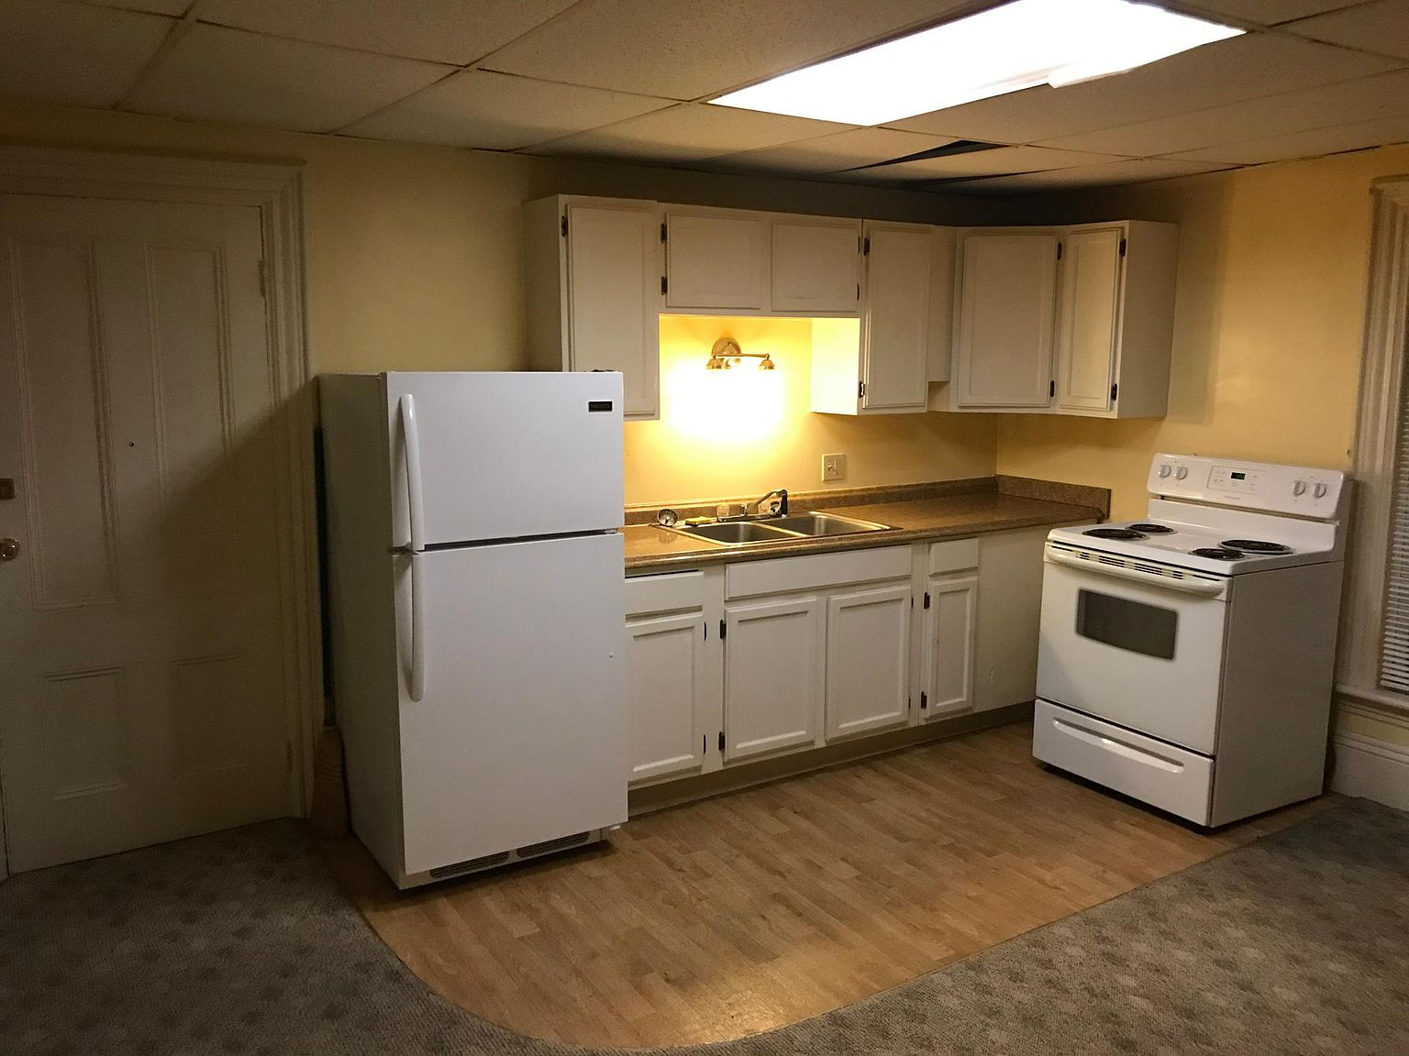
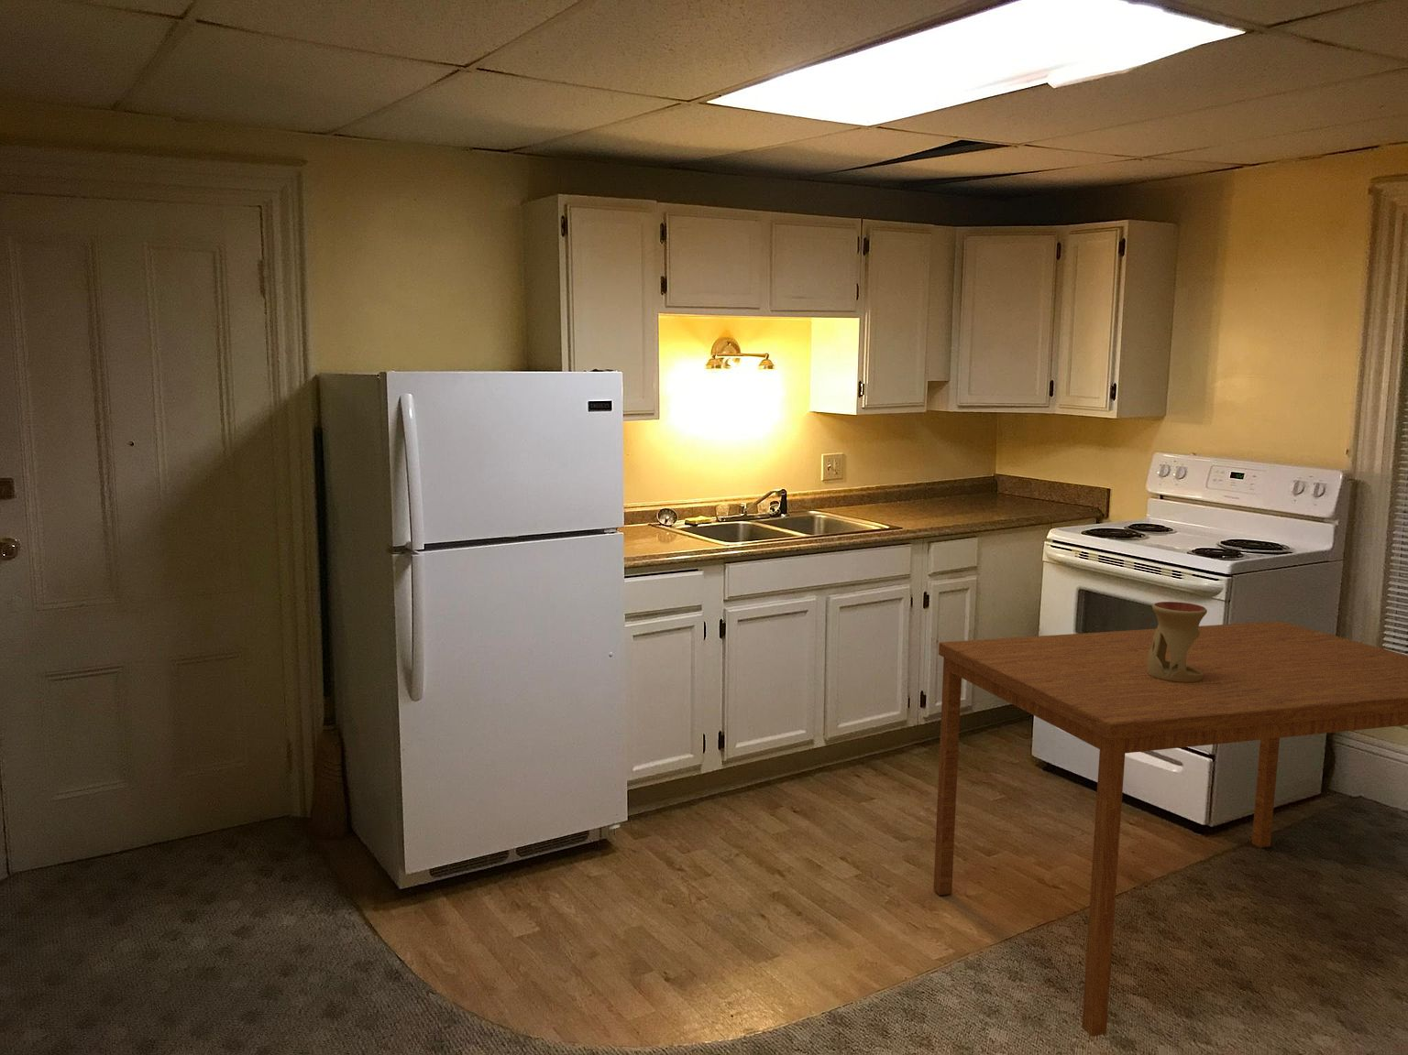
+ dining table (1198, 746)
+ oil burner (1176, 641)
